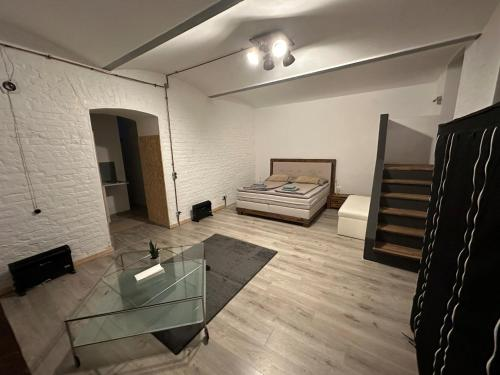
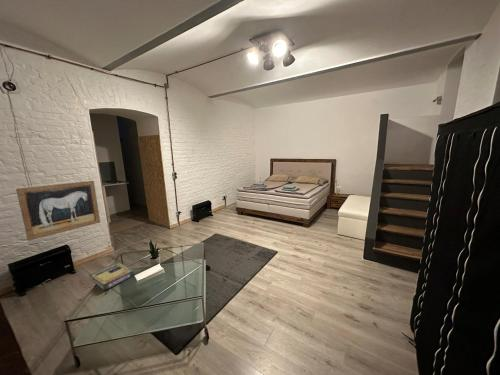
+ video game box (112, 274)
+ wall art (63, 207)
